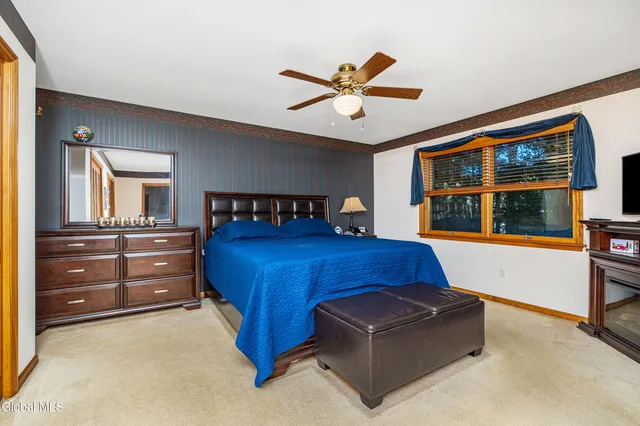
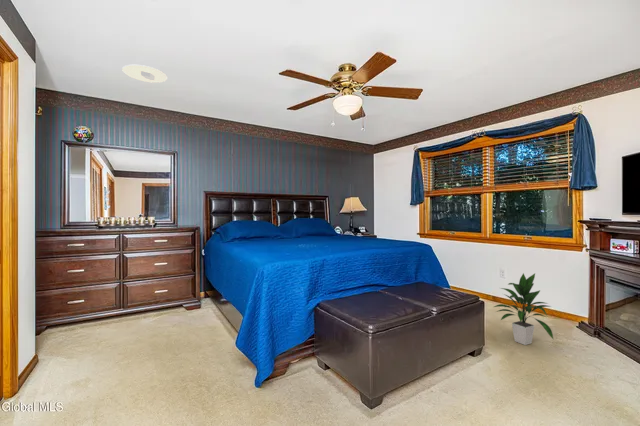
+ recessed light (145, 72)
+ indoor plant (524, 308)
